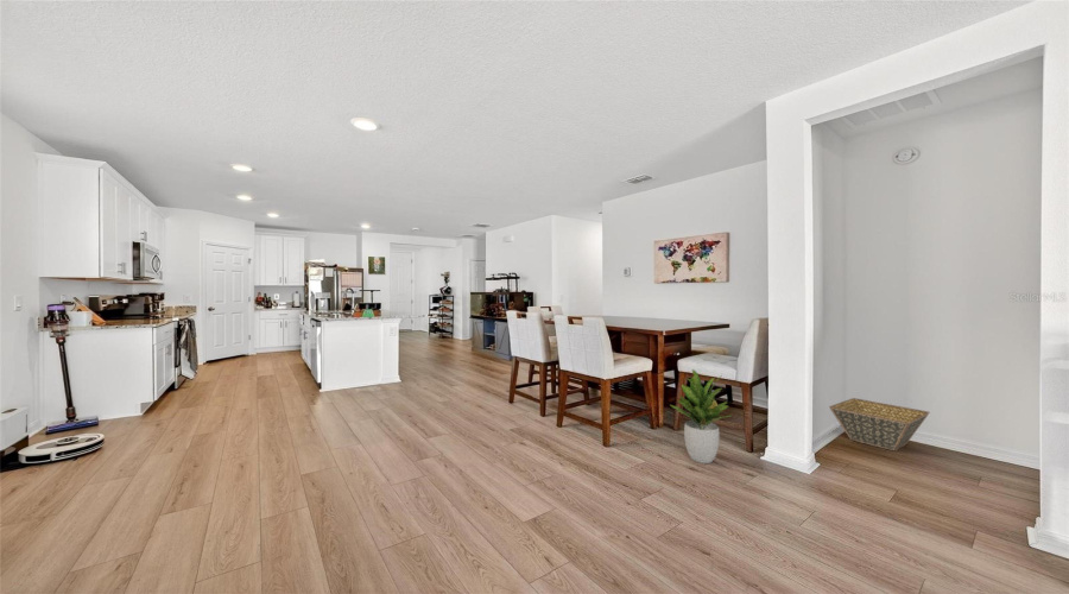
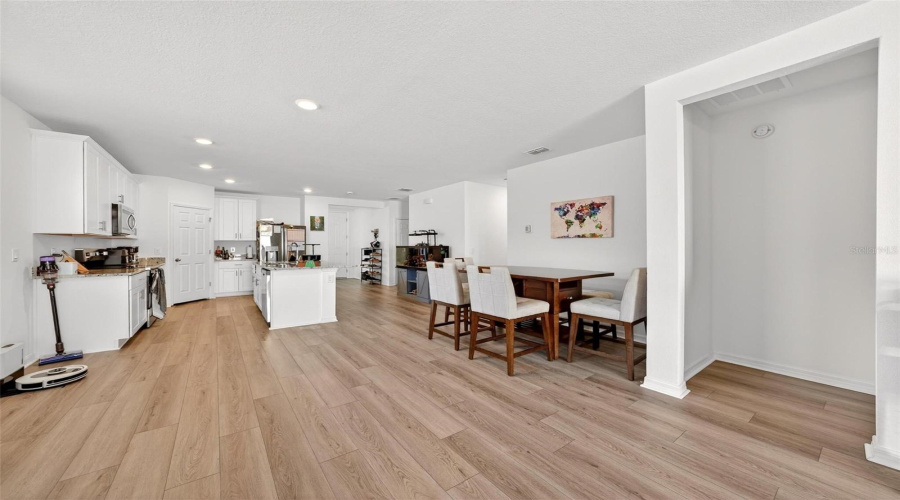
- potted plant (703, 413)
- basket (878, 425)
